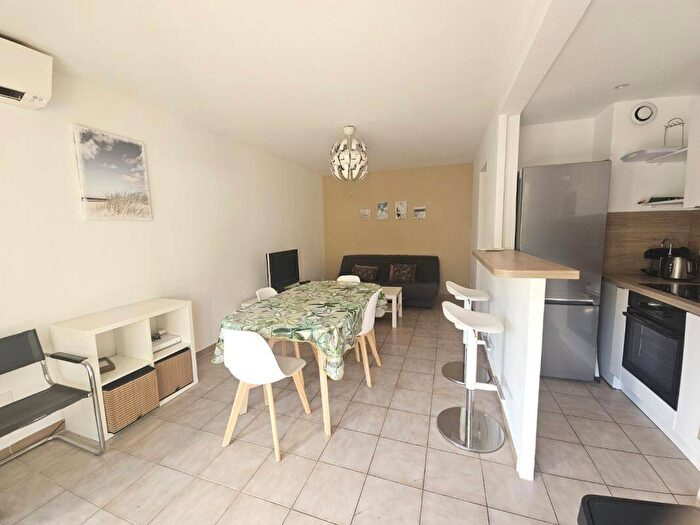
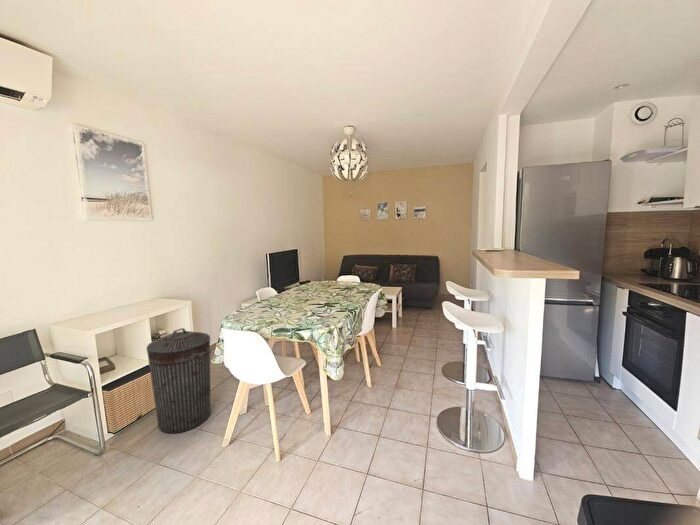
+ trash can (182, 374)
